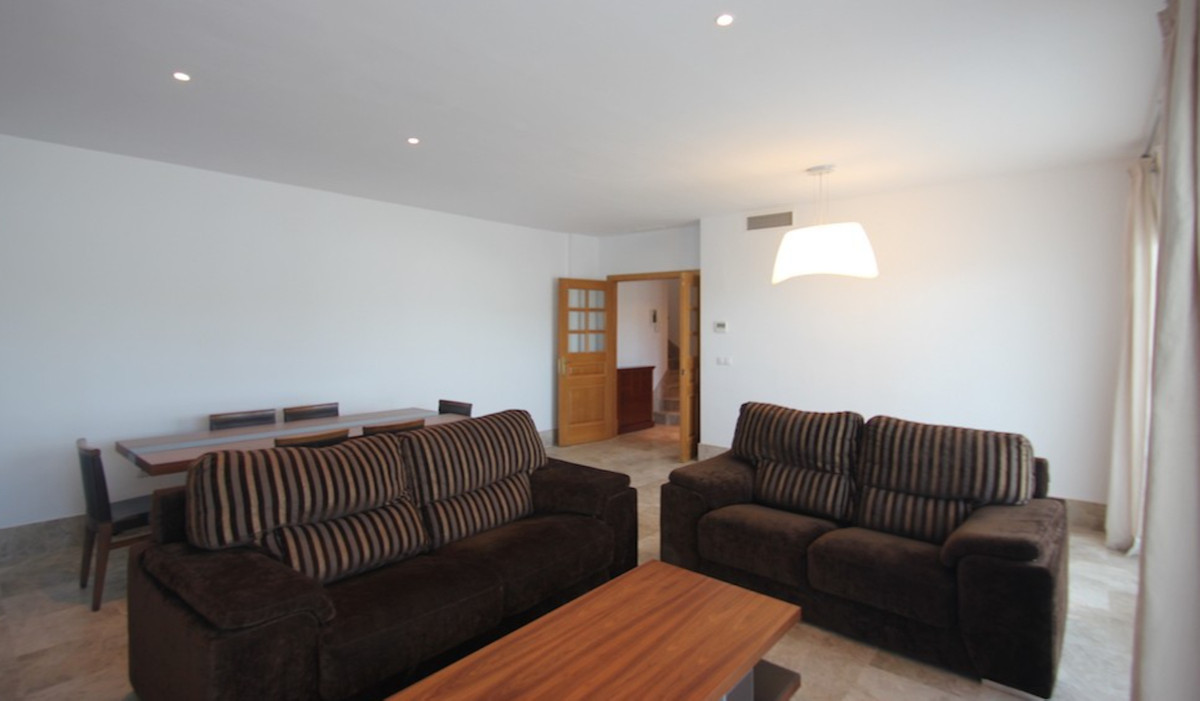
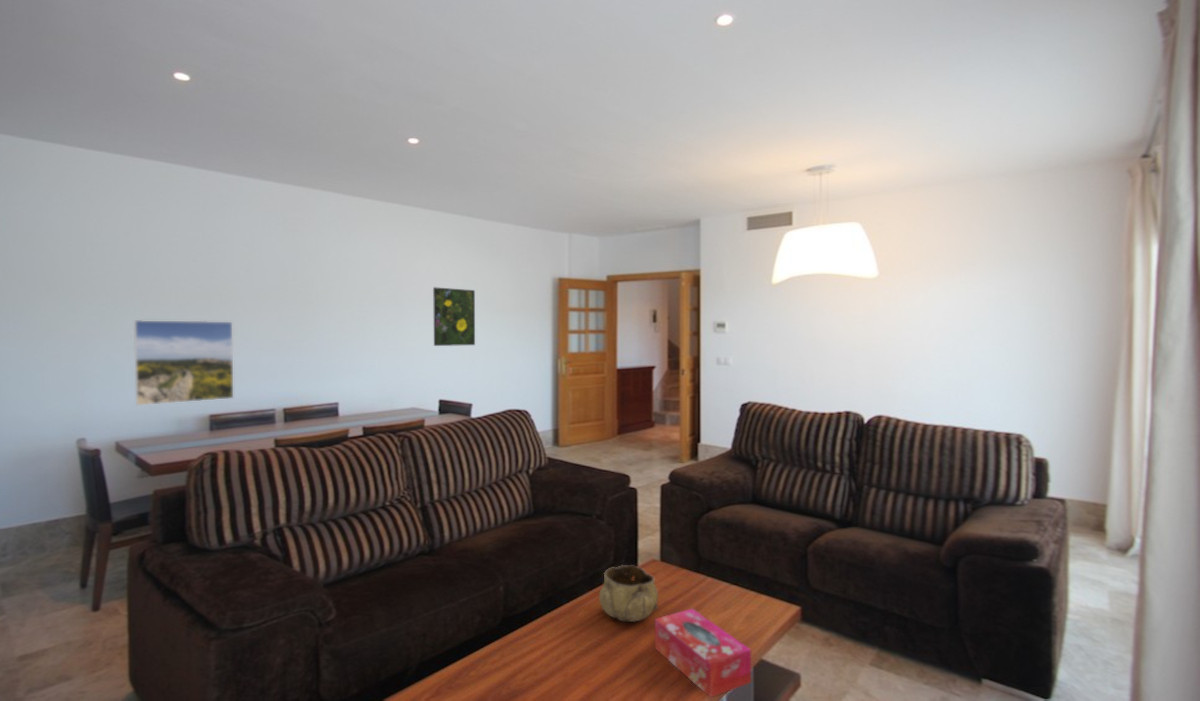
+ tissue box (700, 649)
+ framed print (454, 317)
+ decorative bowl (628, 595)
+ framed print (186, 361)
